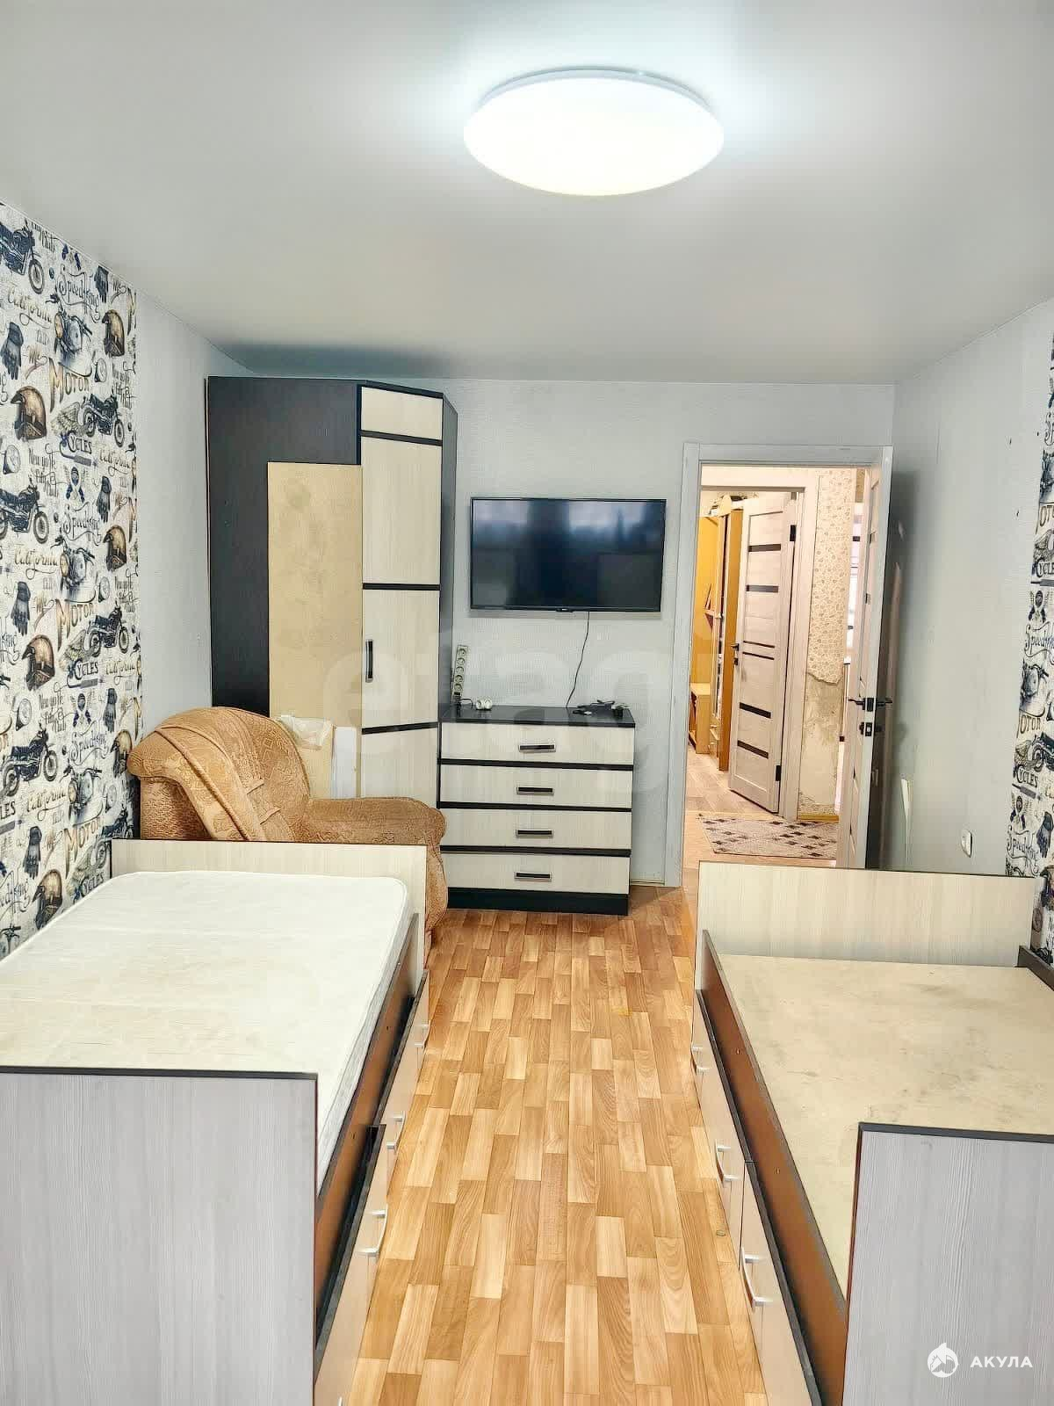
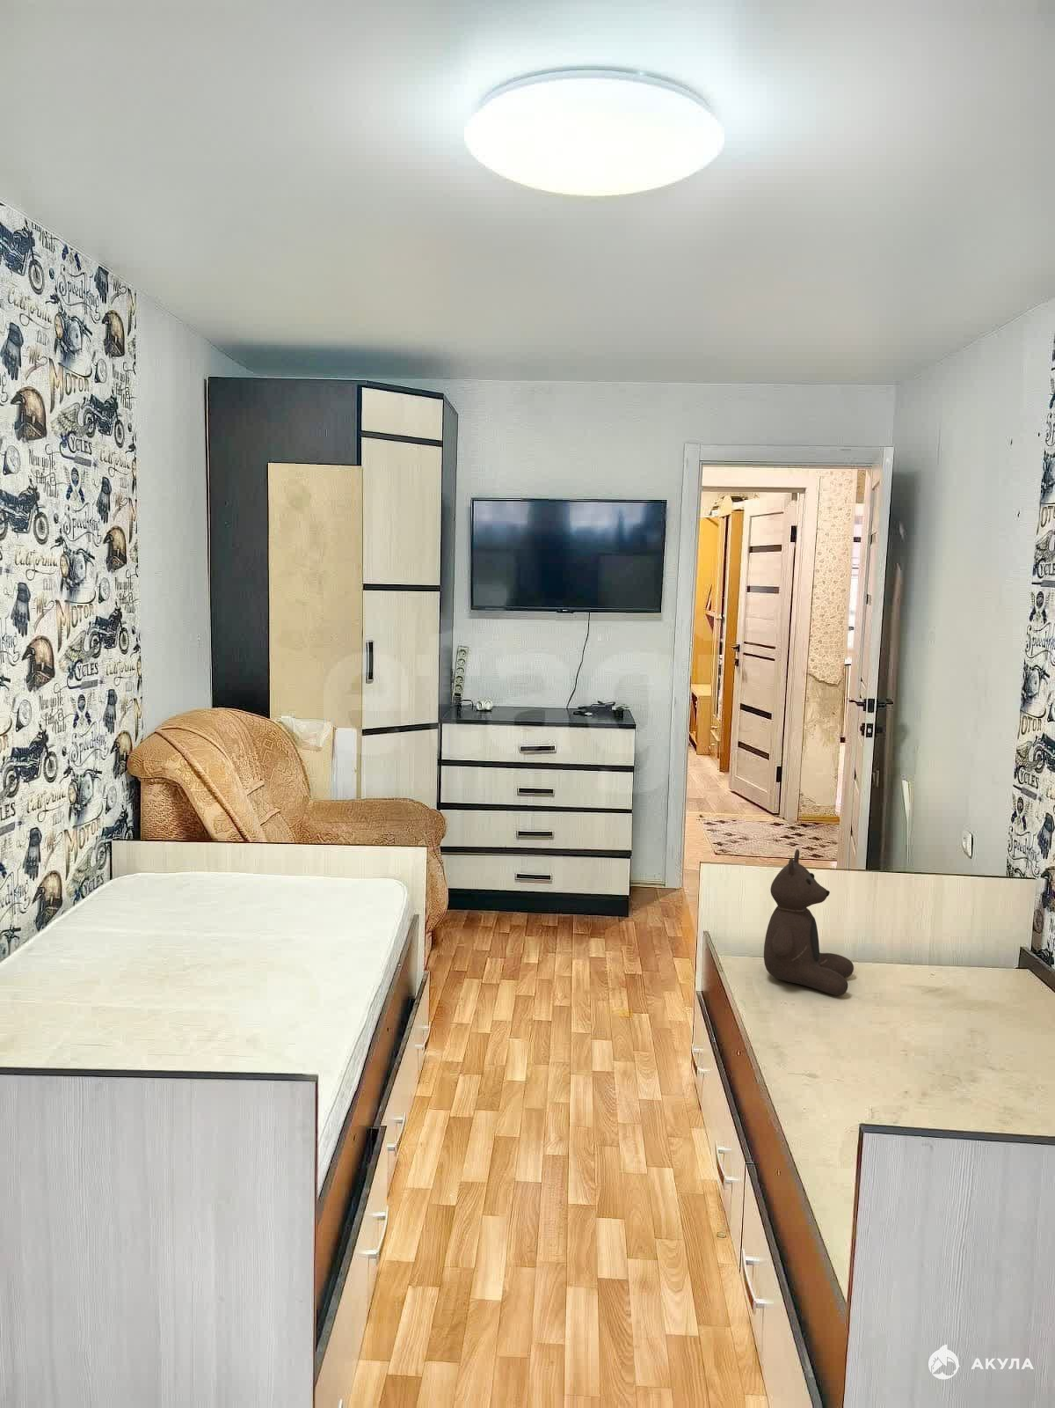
+ teddy bear (810, 919)
